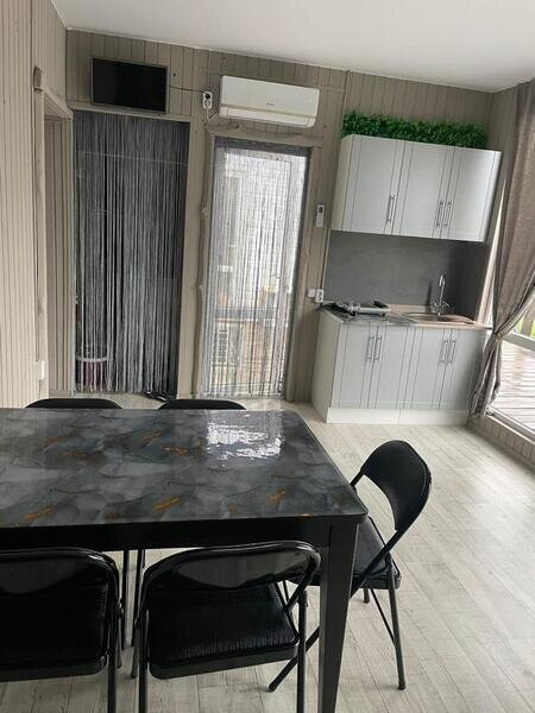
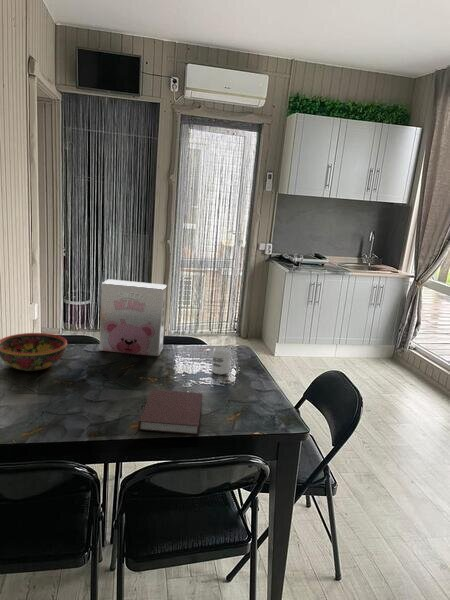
+ notebook (172, 410)
+ cereal box (133, 317)
+ cup (220, 361)
+ bowl (32, 354)
